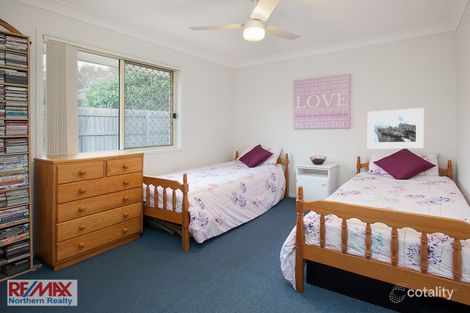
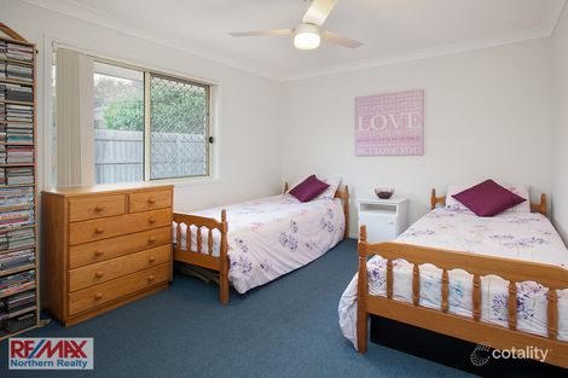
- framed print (394, 129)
